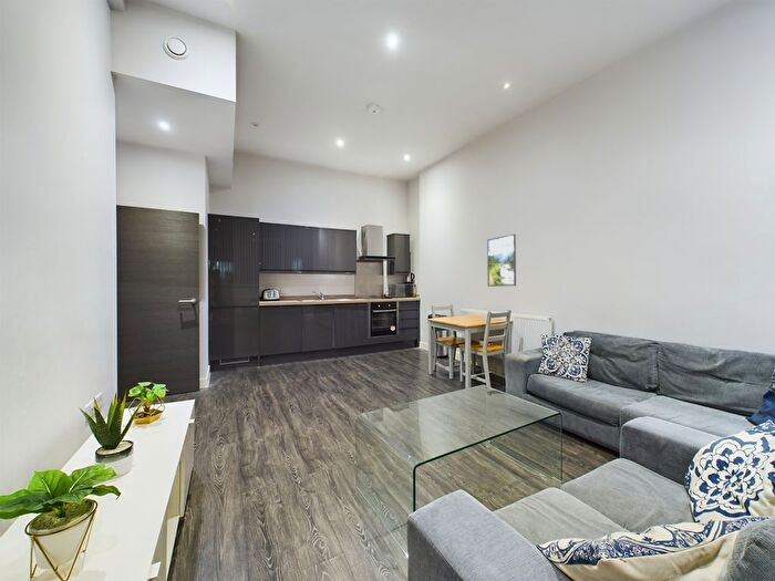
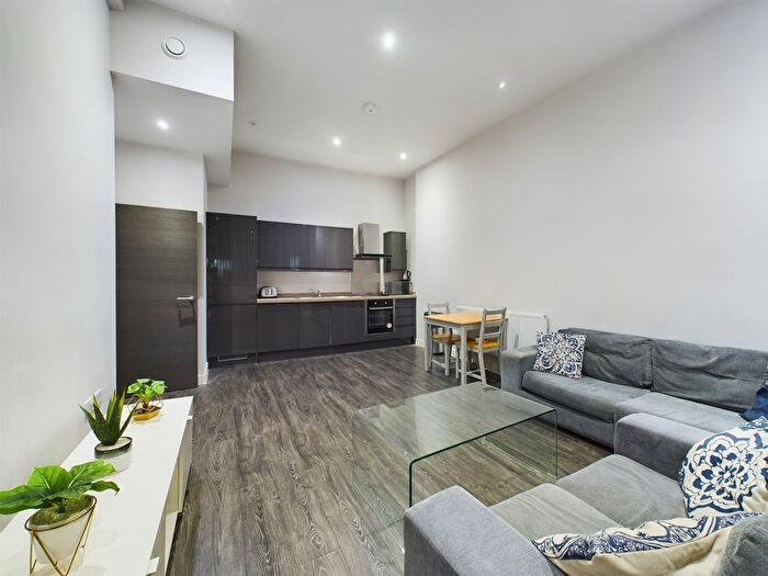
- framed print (500, 261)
